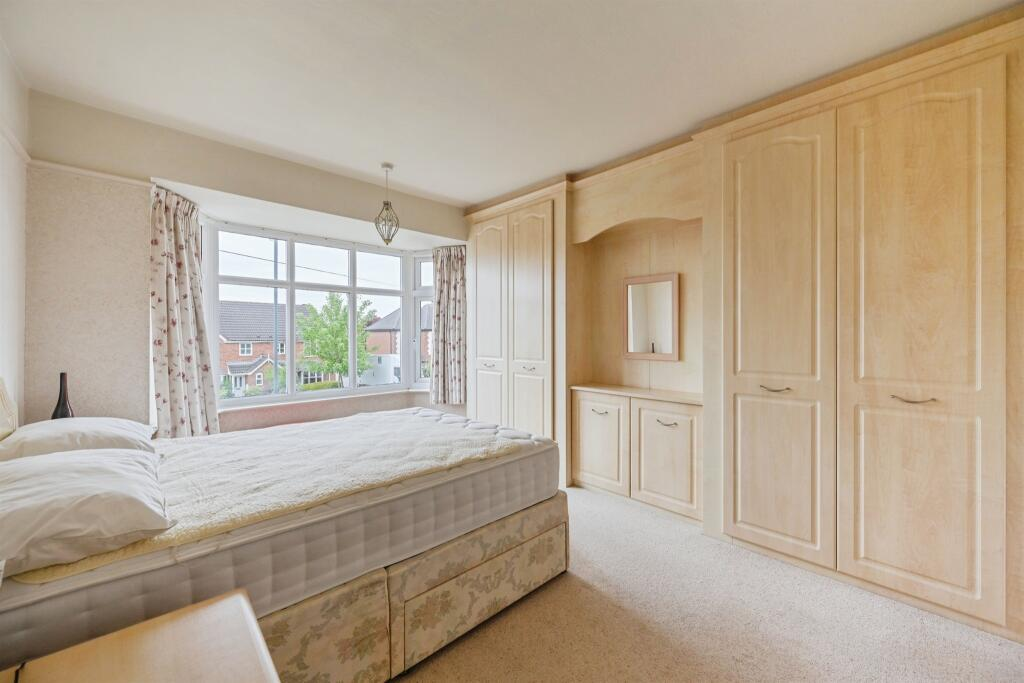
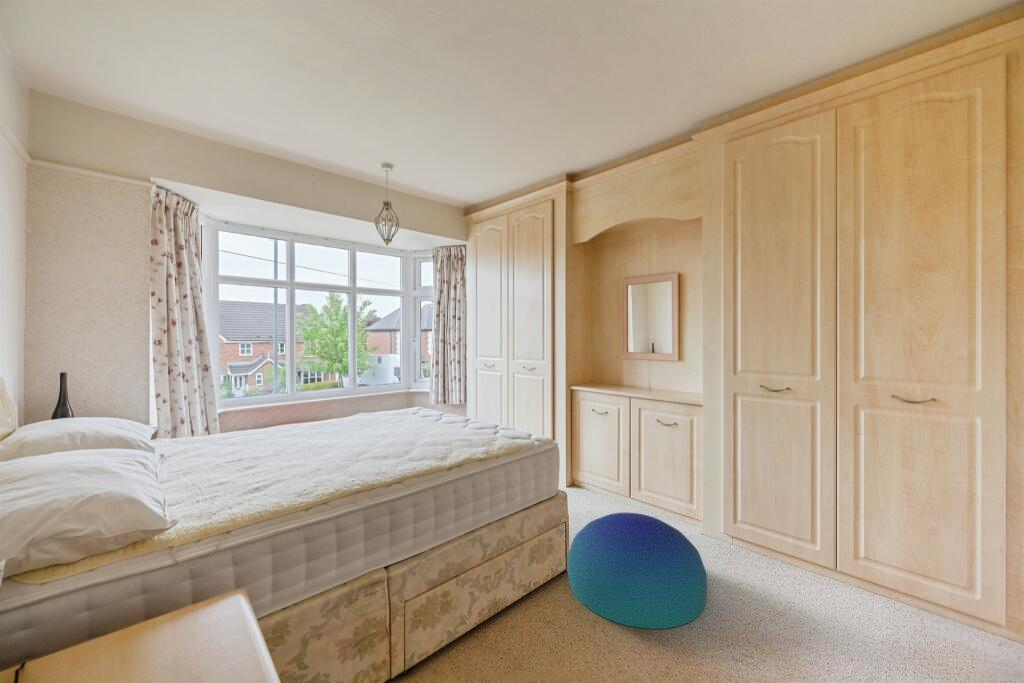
+ pouf (634, 552)
